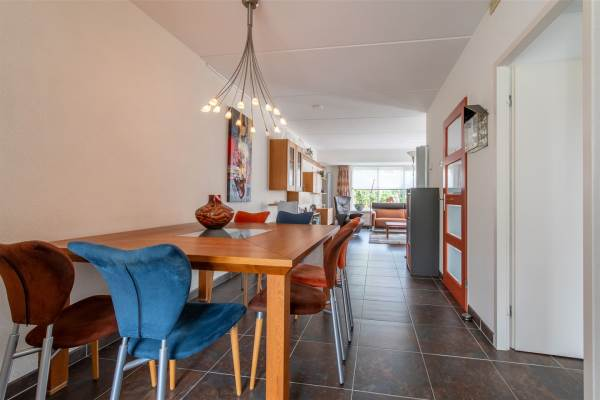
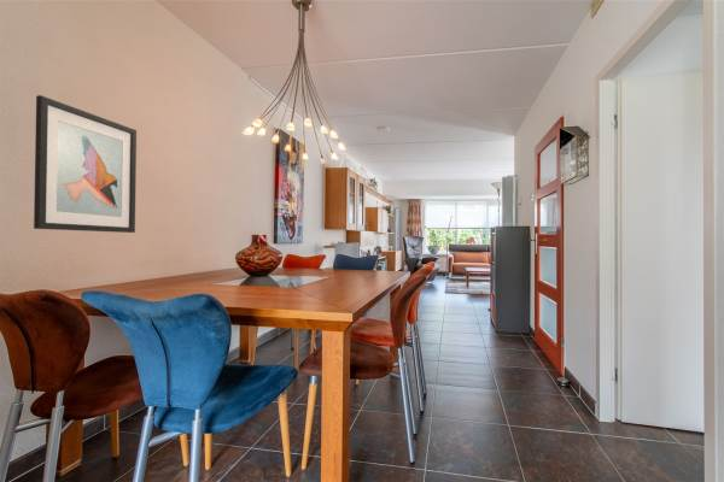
+ wall art (92, 172)
